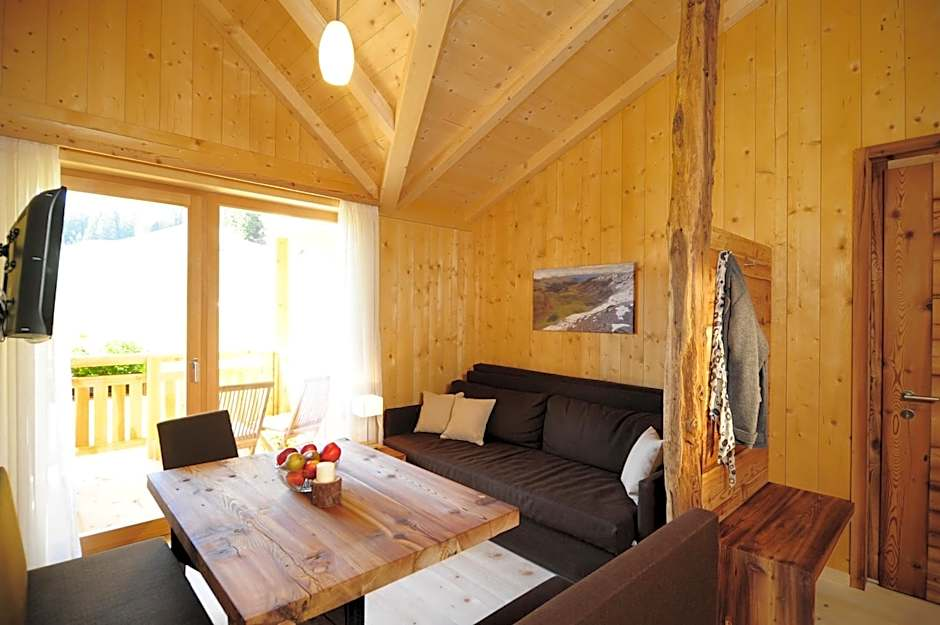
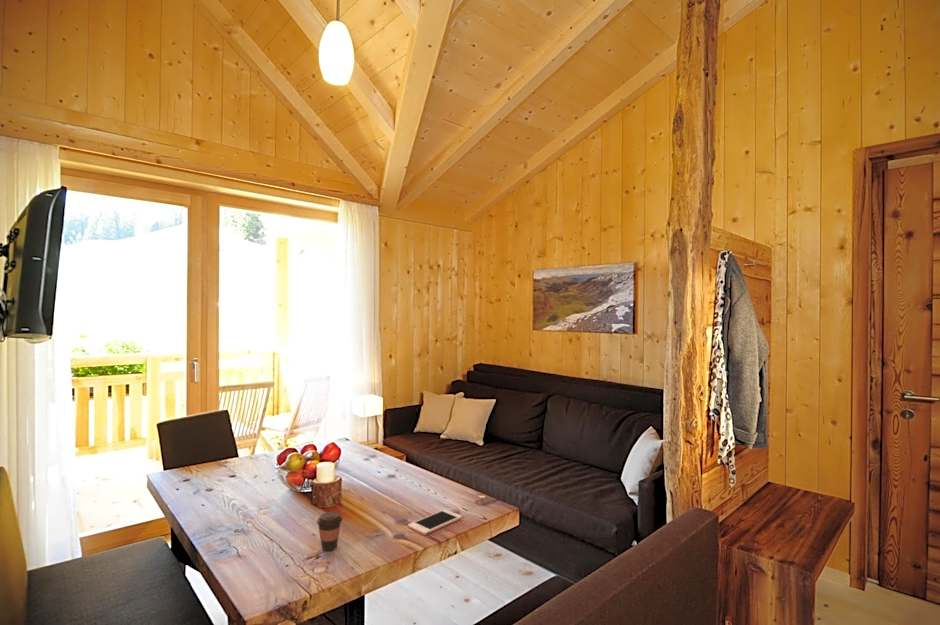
+ cell phone (435, 521)
+ coffee cup (329, 531)
